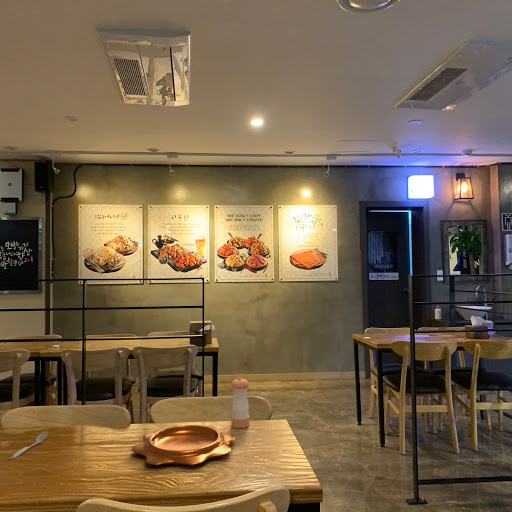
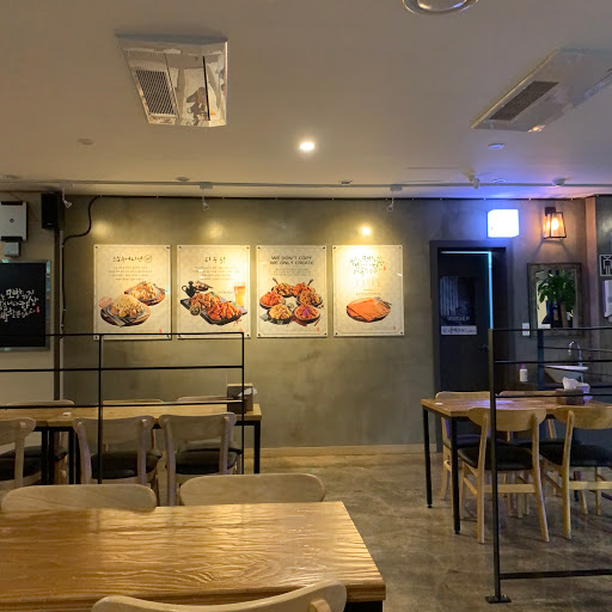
- pepper shaker (240, 401)
- spoon (29, 446)
- decorative bowl (184, 442)
